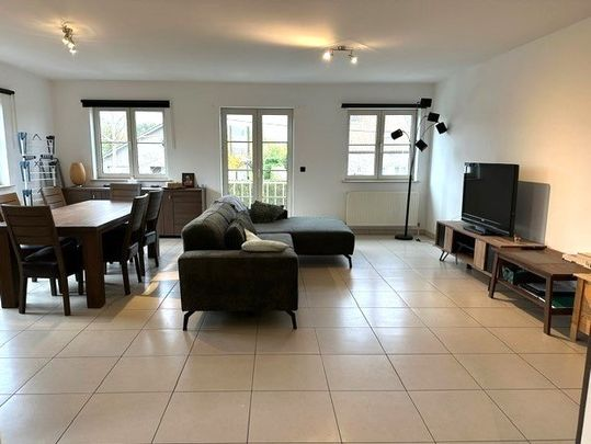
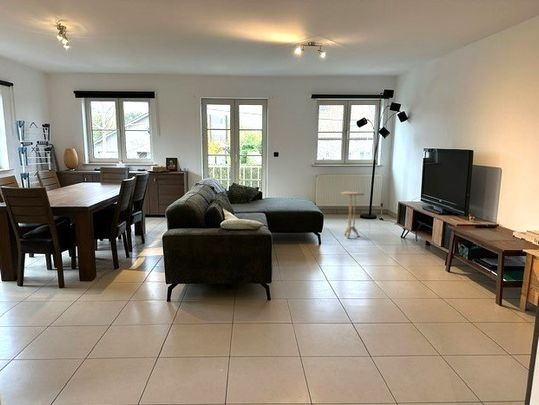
+ side table (350, 214)
